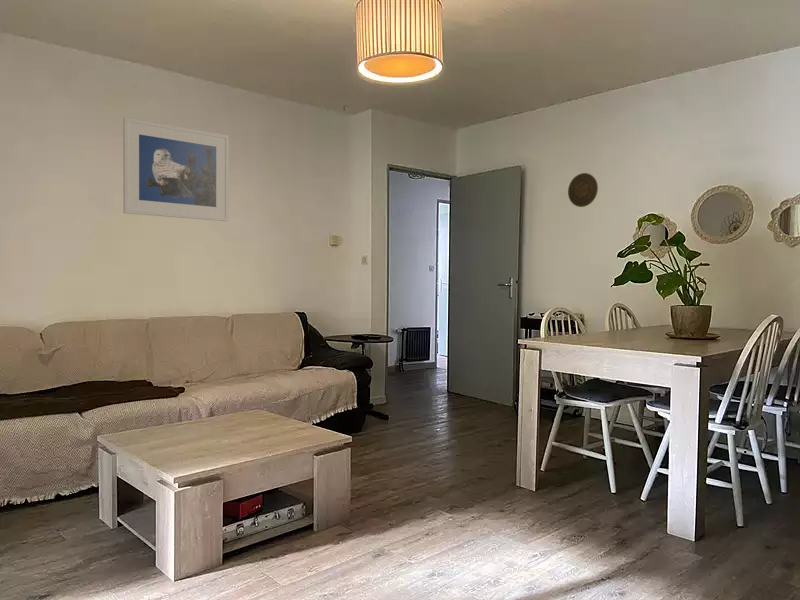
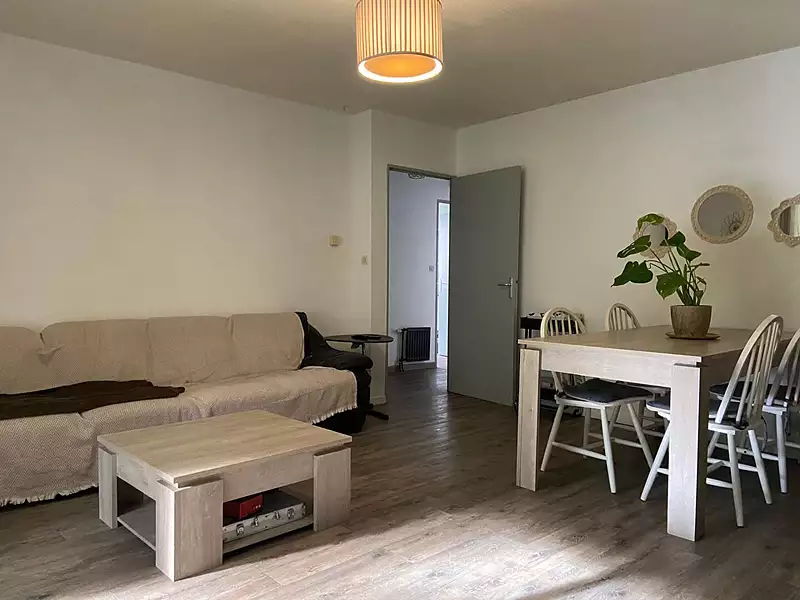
- decorative plate (581, 189)
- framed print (178, 172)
